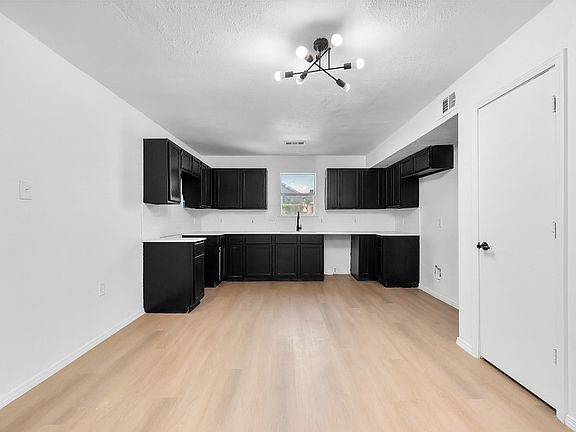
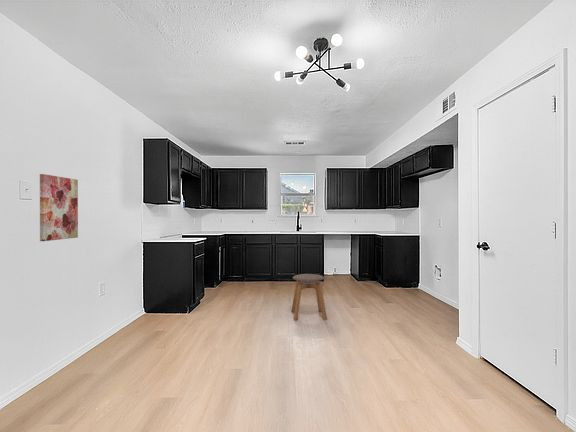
+ wall art (60, 208)
+ stool (308, 287)
